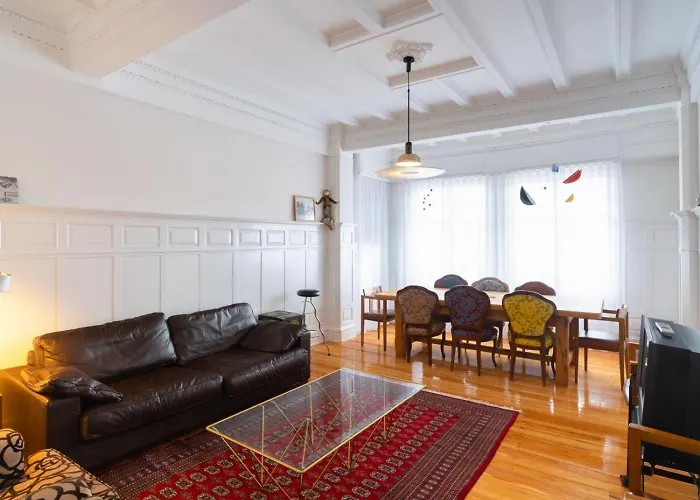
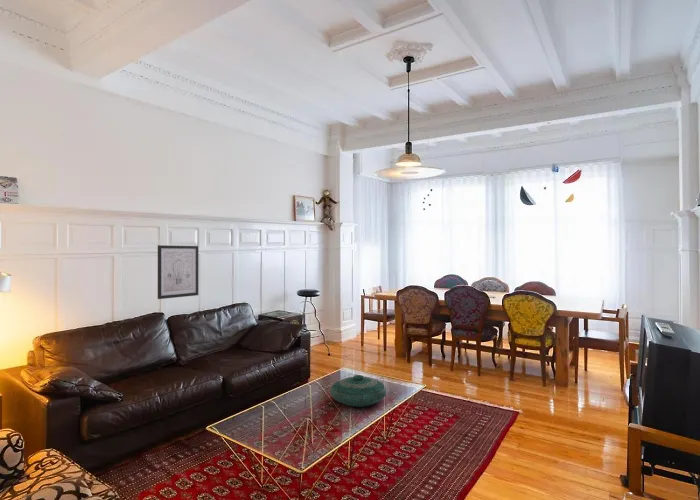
+ wall art (178, 271)
+ decorative bowl (358, 388)
